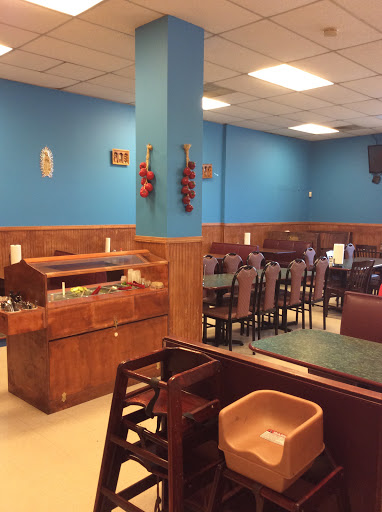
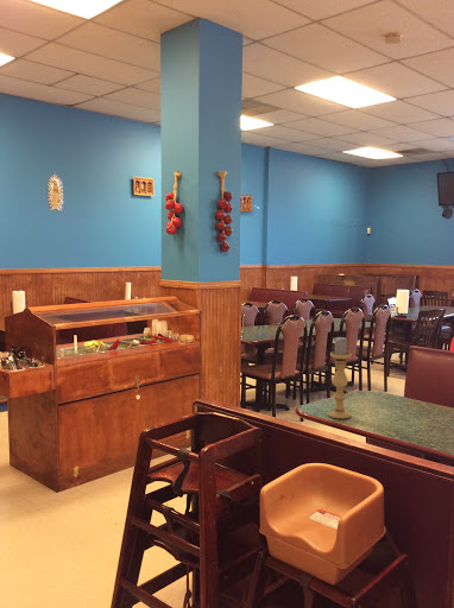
+ candle holder (340, 375)
